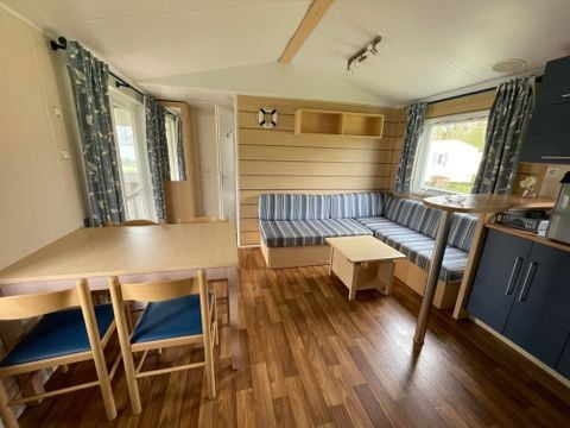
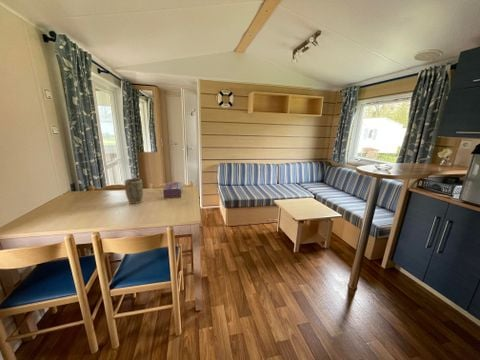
+ plant pot (134, 191)
+ tissue box (173, 189)
